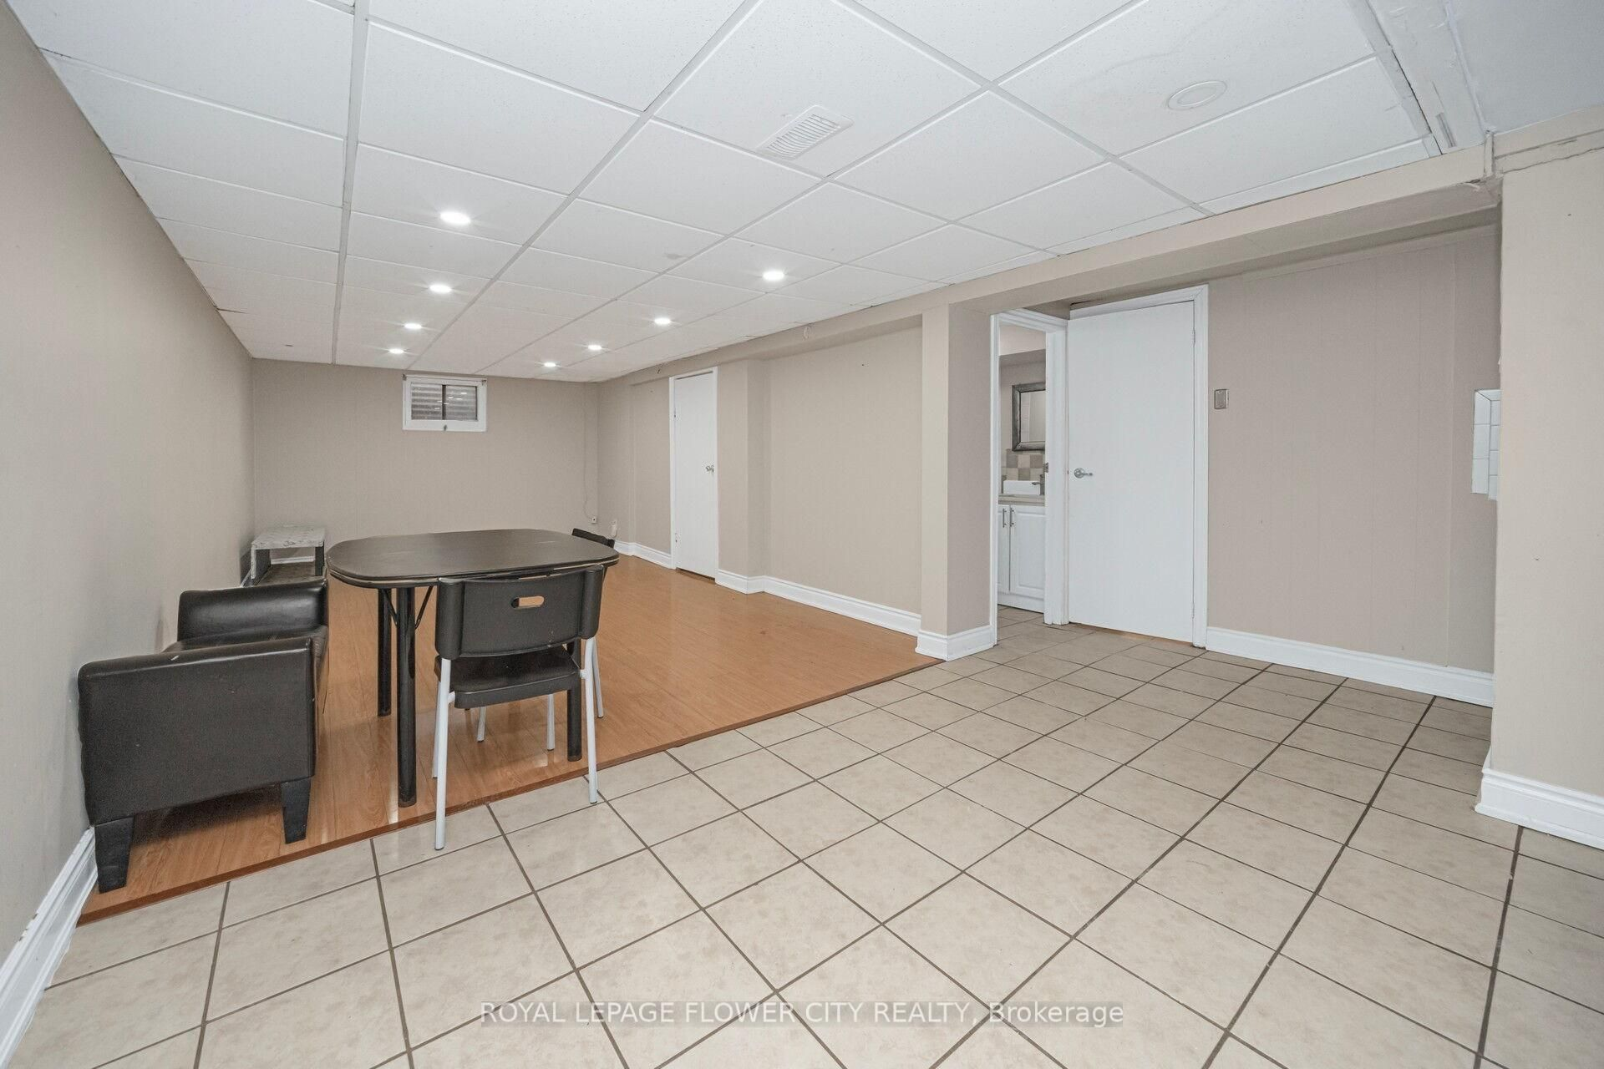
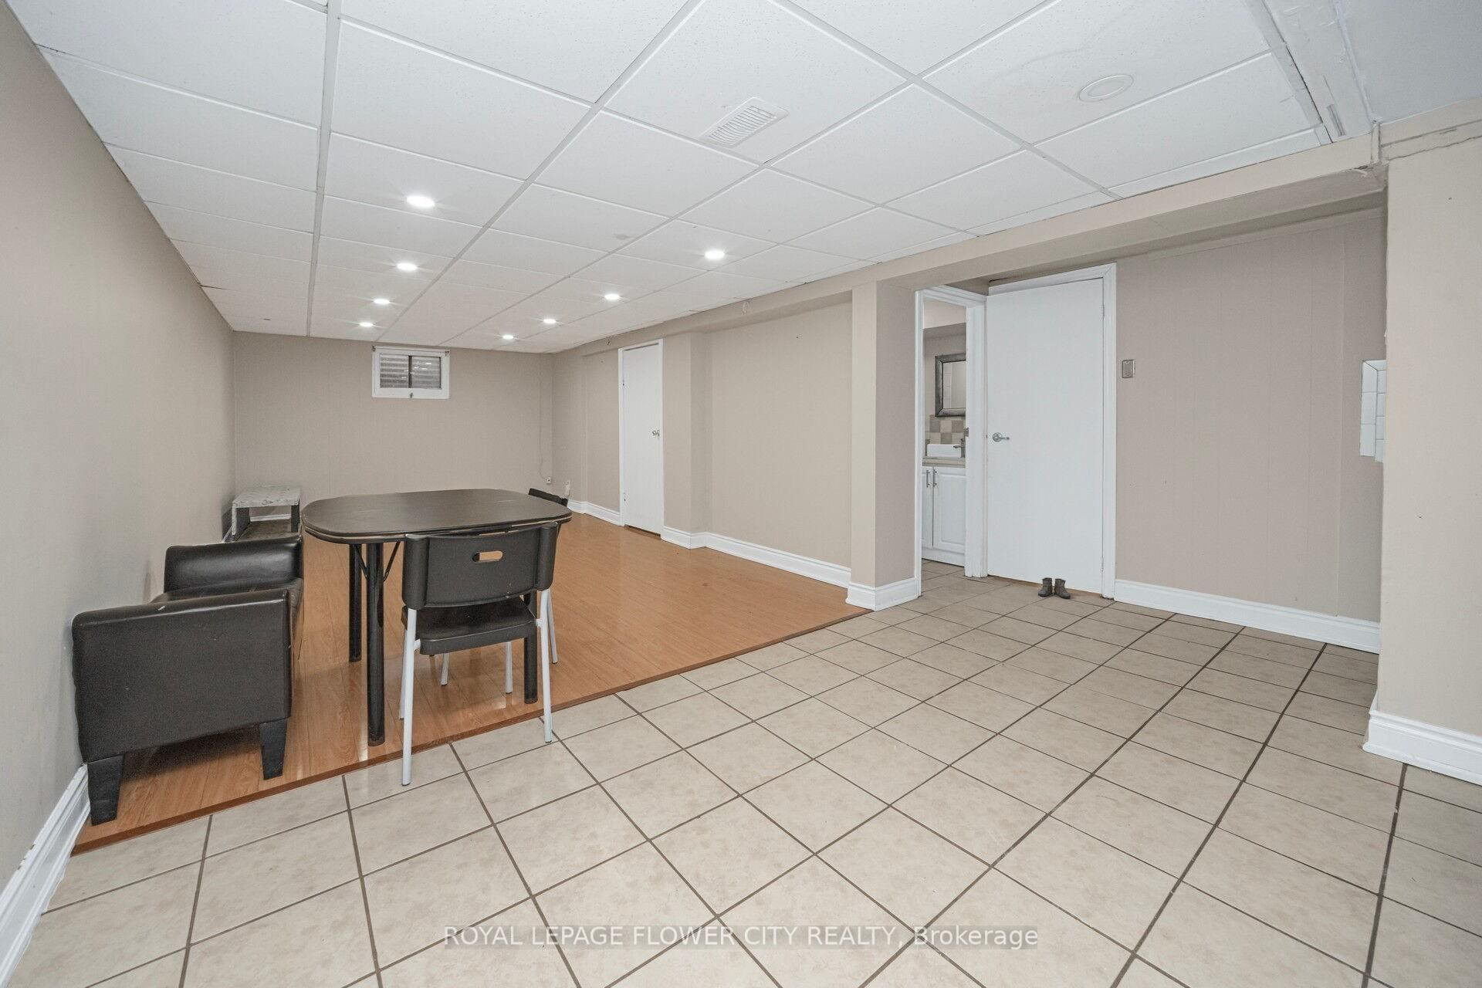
+ boots (1052, 588)
